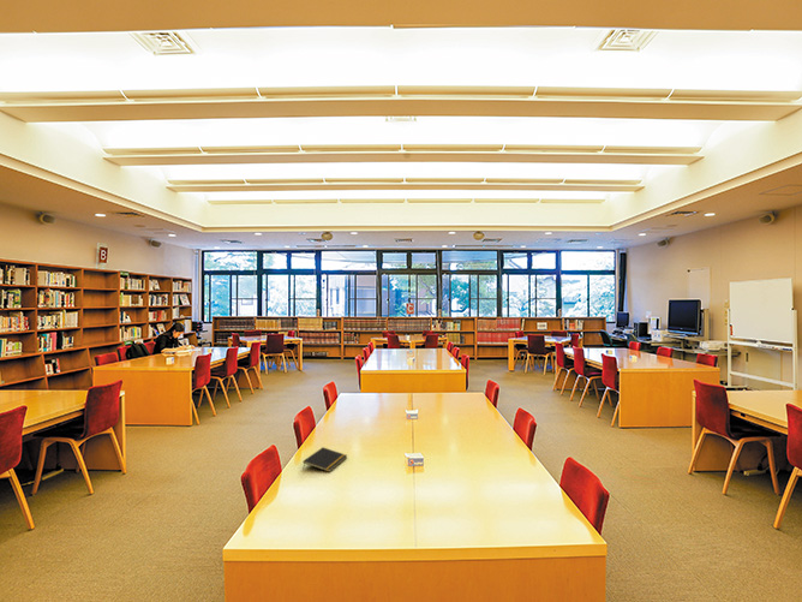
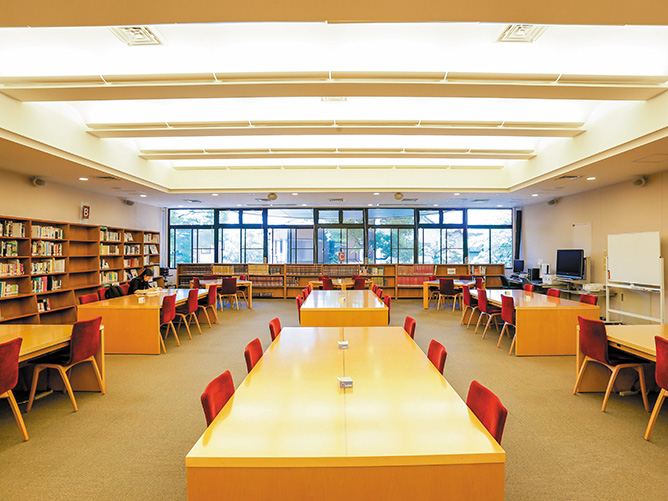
- notepad (325, 459)
